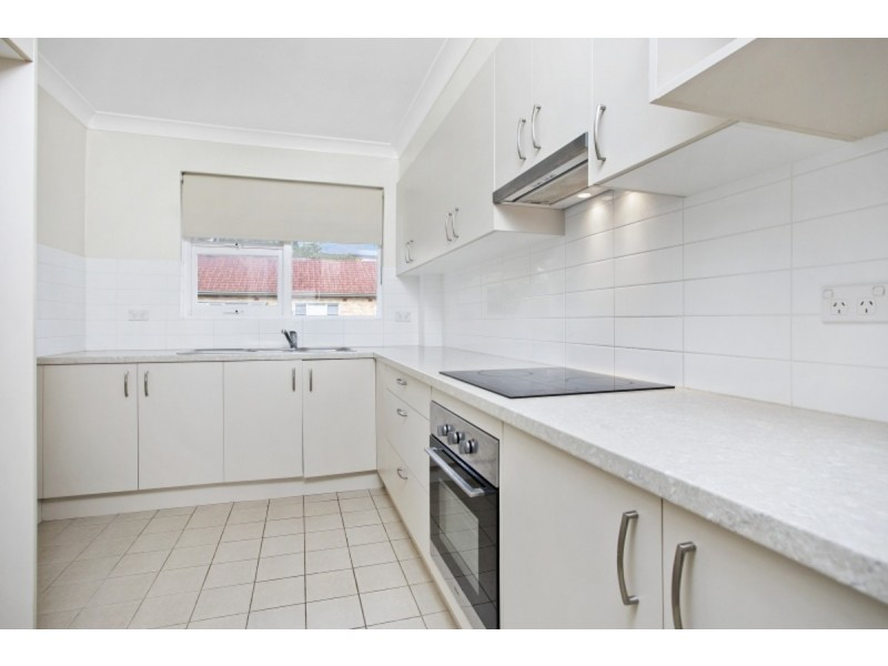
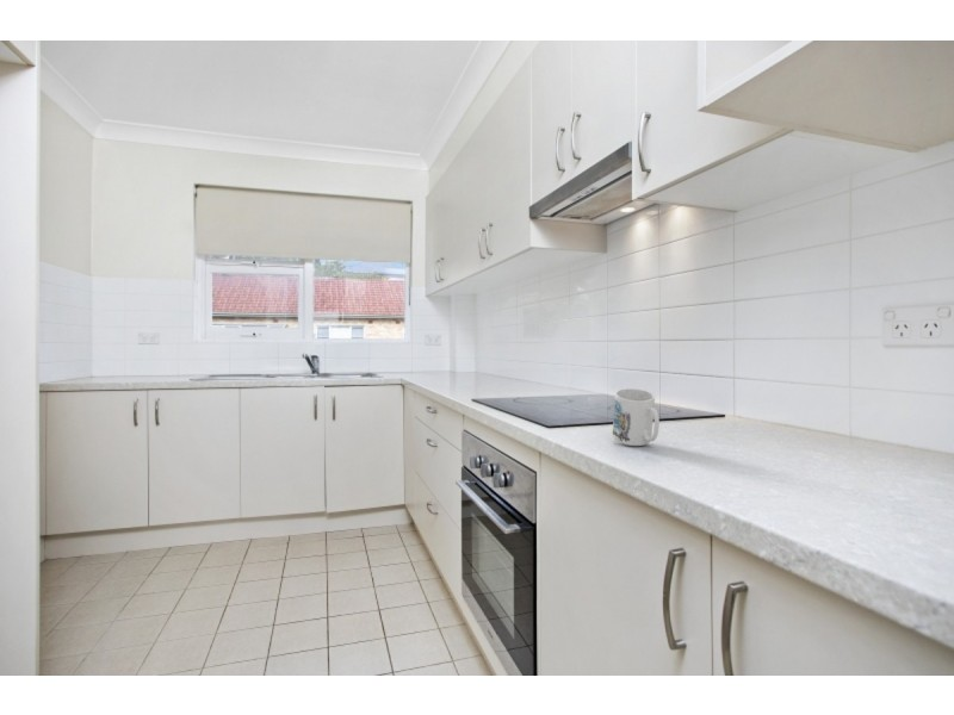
+ mug (638, 417)
